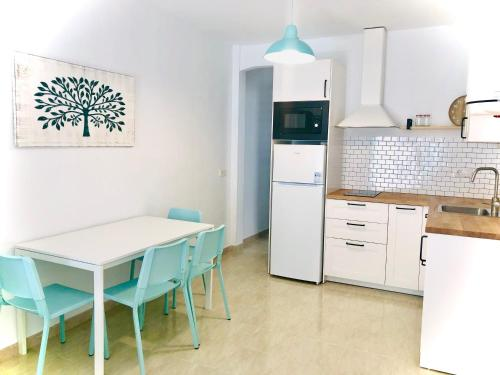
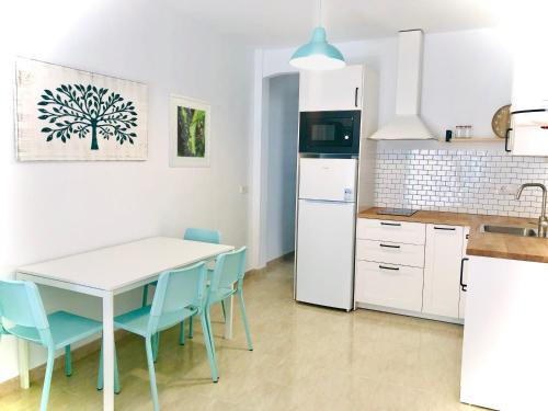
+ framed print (191, 133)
